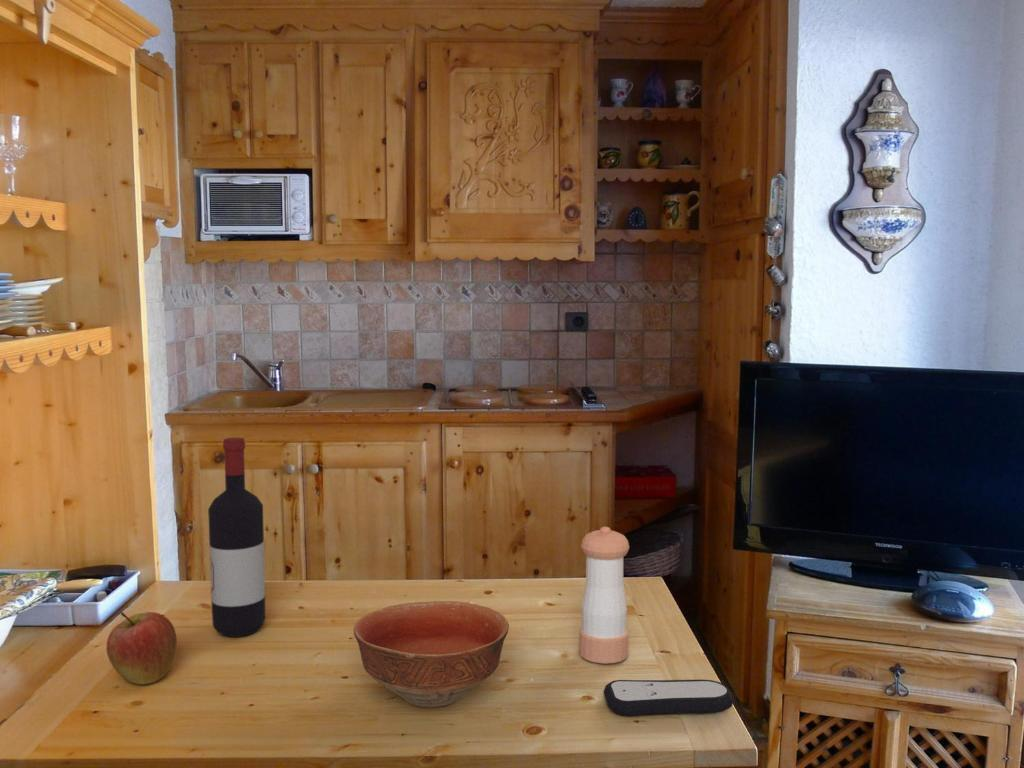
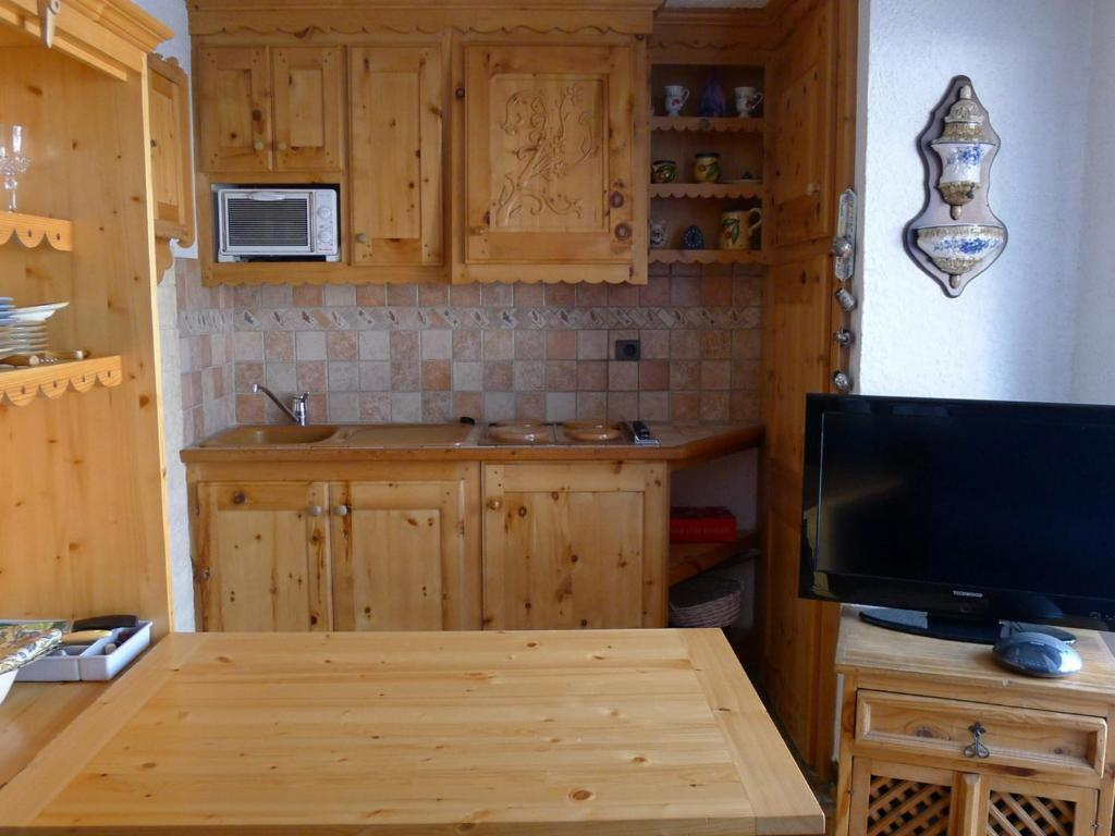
- bowl (432, 658)
- pepper shaker (604, 590)
- wine bottle (236, 535)
- apple (142, 643)
- remote control (668, 696)
